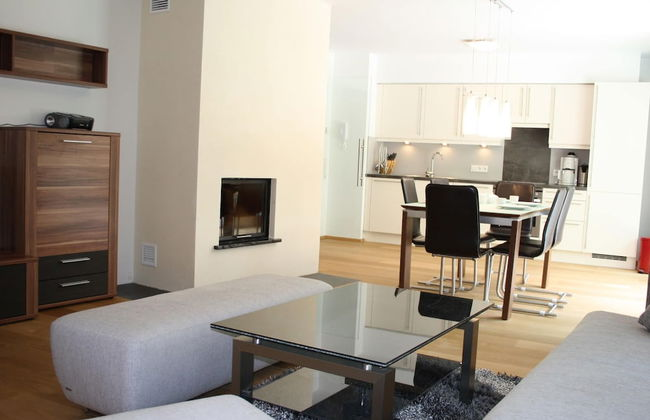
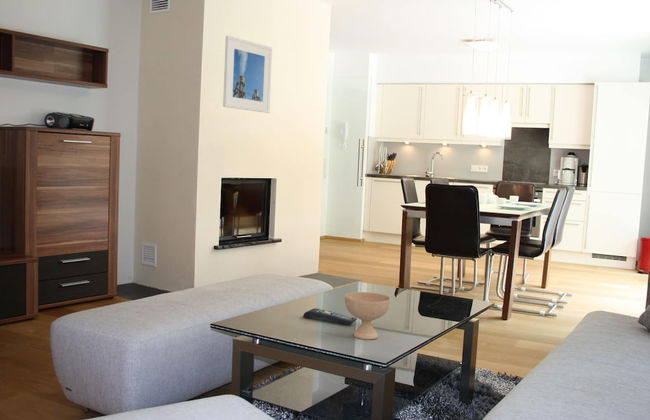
+ remote control (329, 316)
+ bowl (366, 316)
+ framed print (248, 76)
